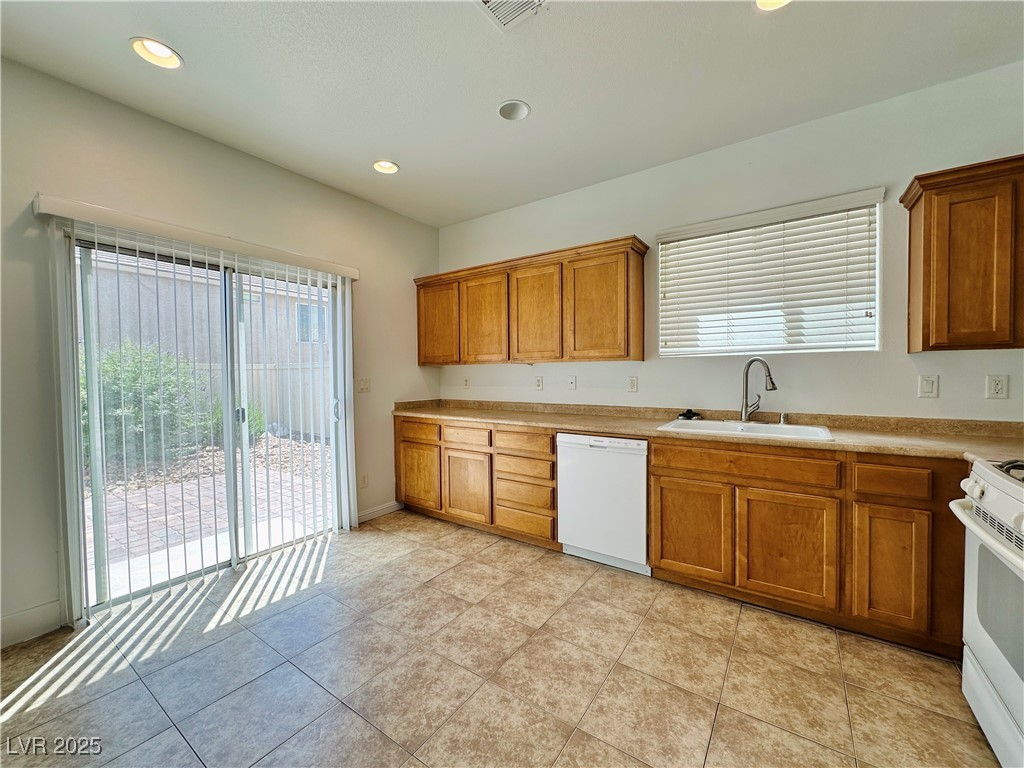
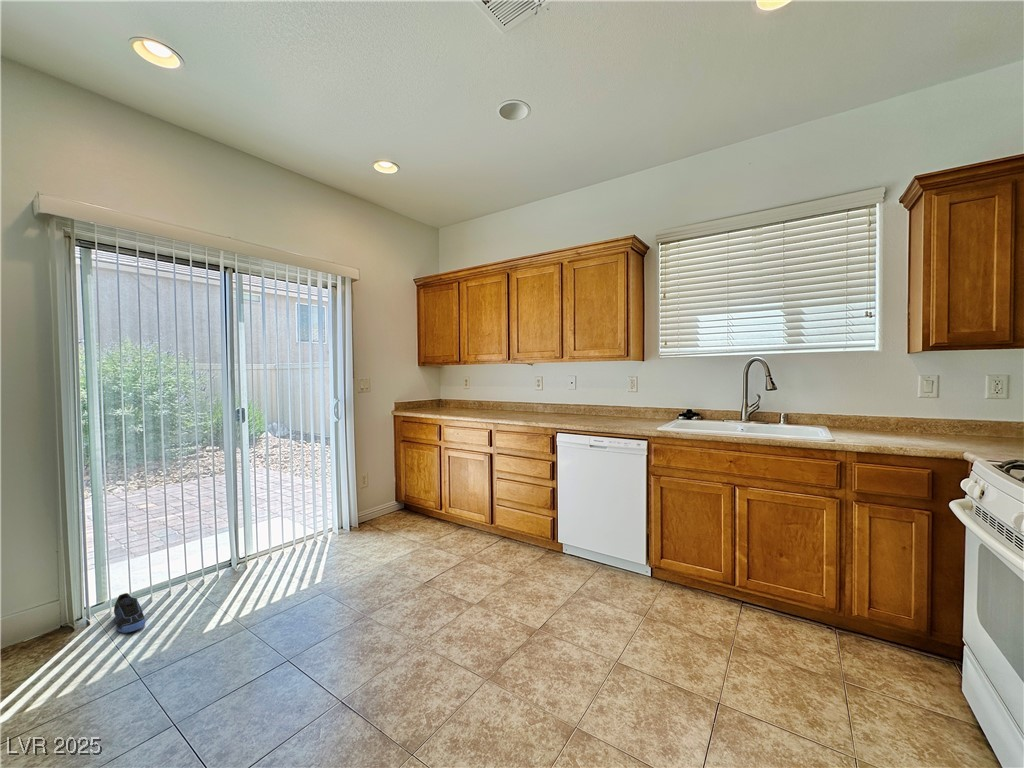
+ sneaker (127, 612)
